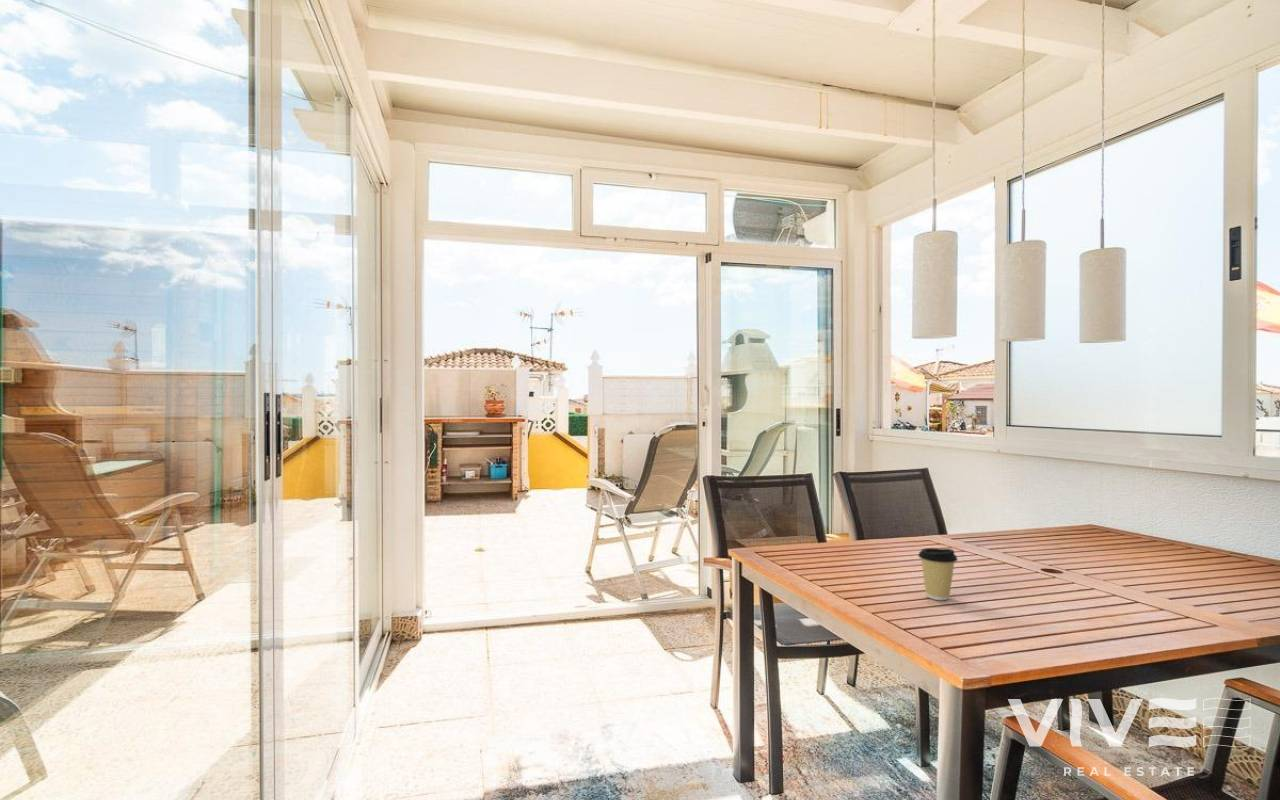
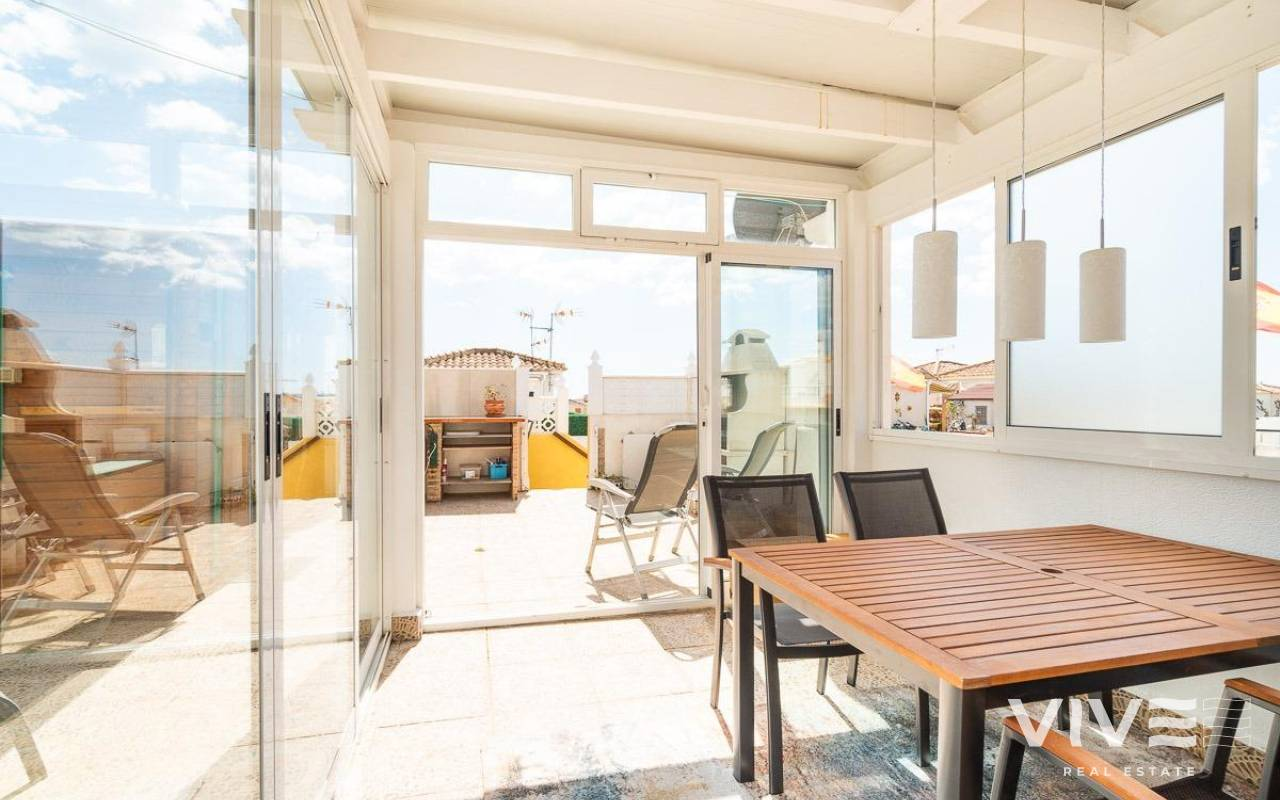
- coffee cup (937, 573)
